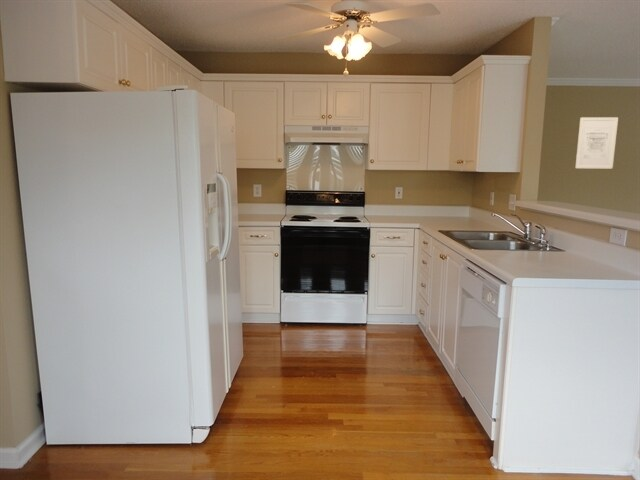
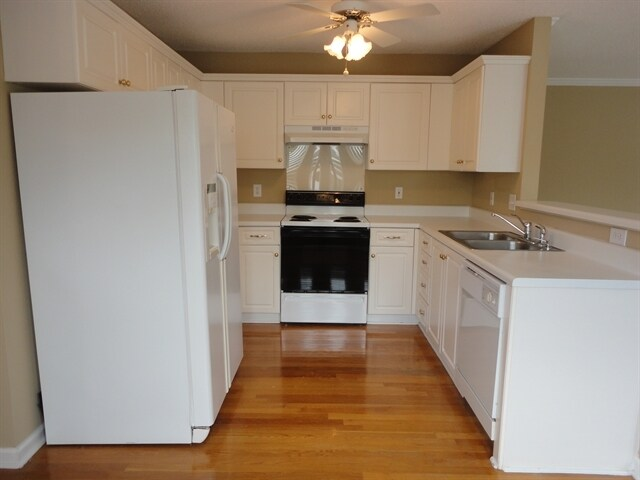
- wall art (596, 143)
